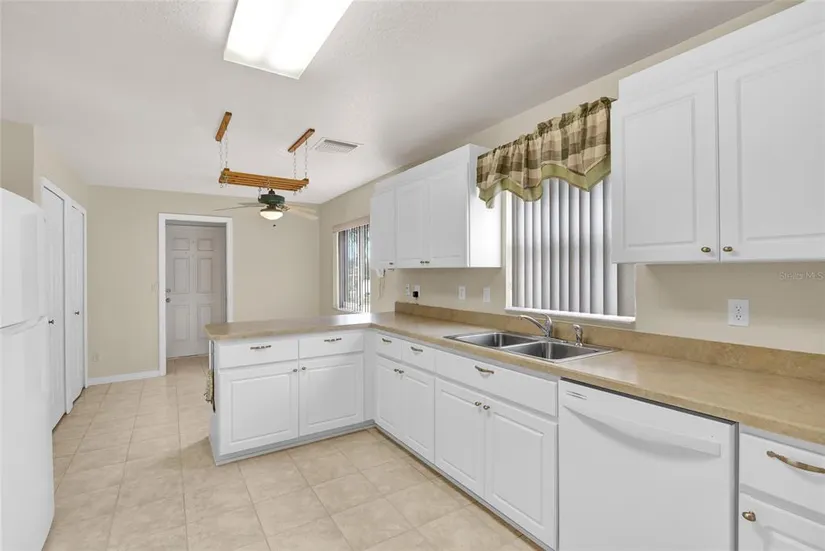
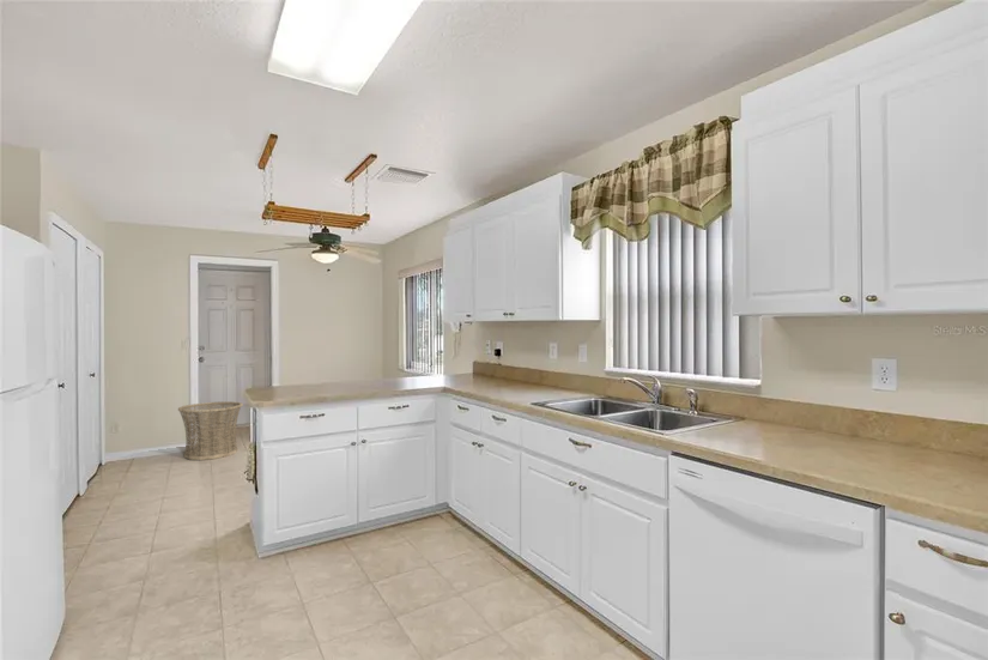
+ basket (211, 429)
